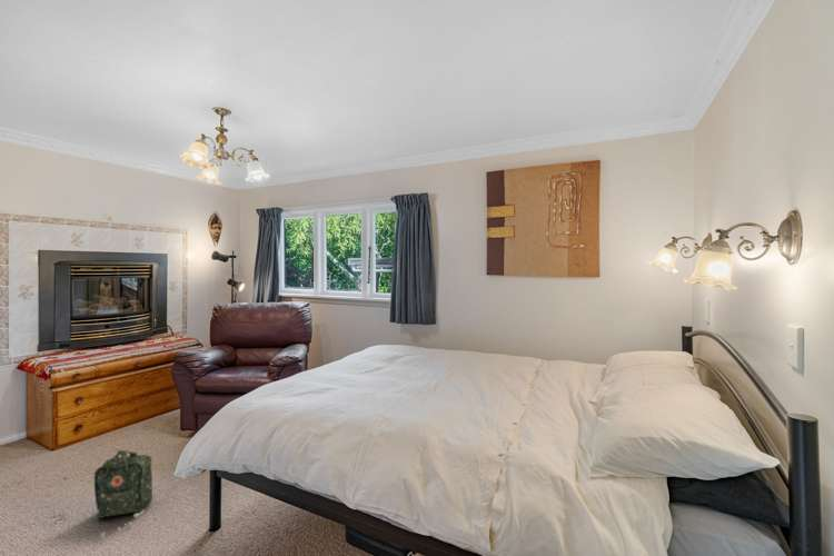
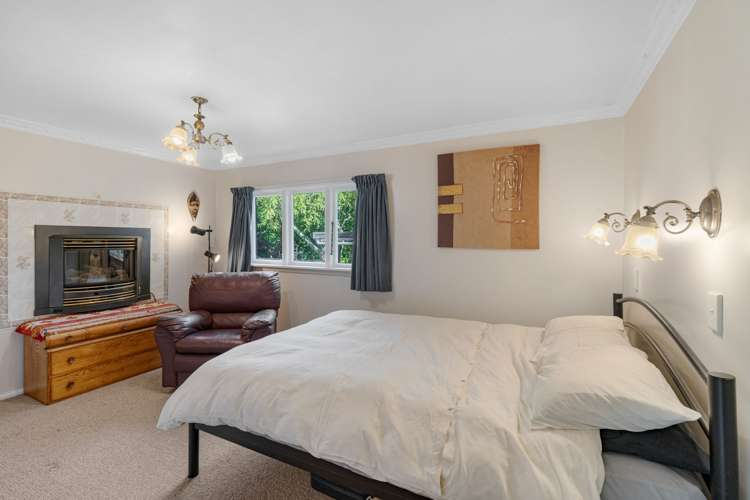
- backpack (129, 483)
